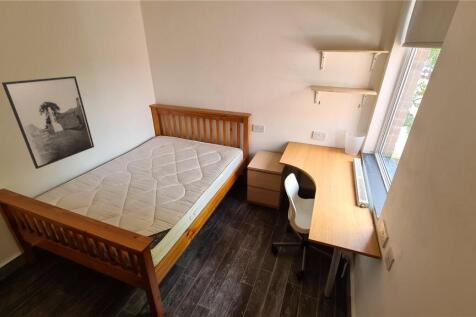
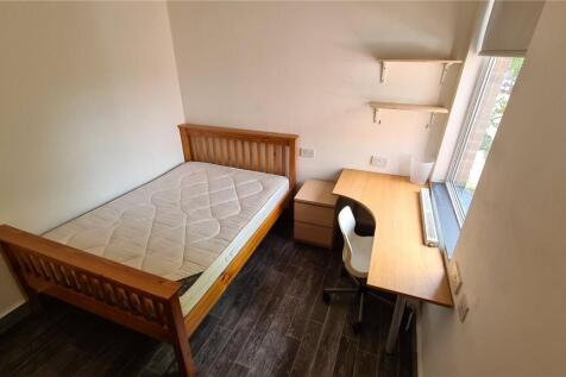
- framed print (56, 120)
